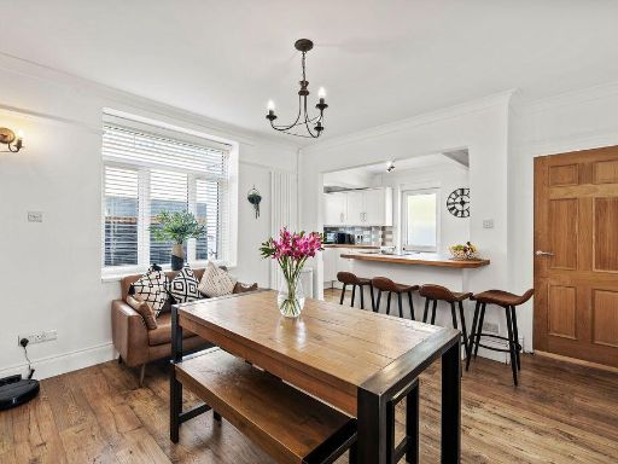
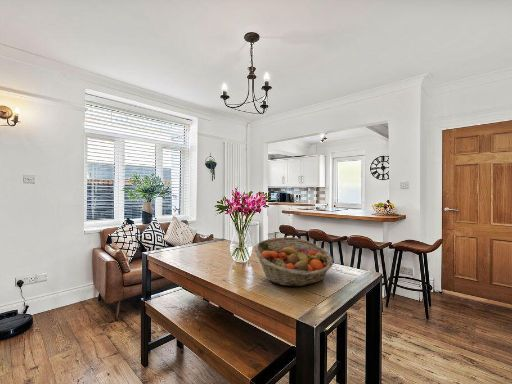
+ fruit basket (293, 259)
